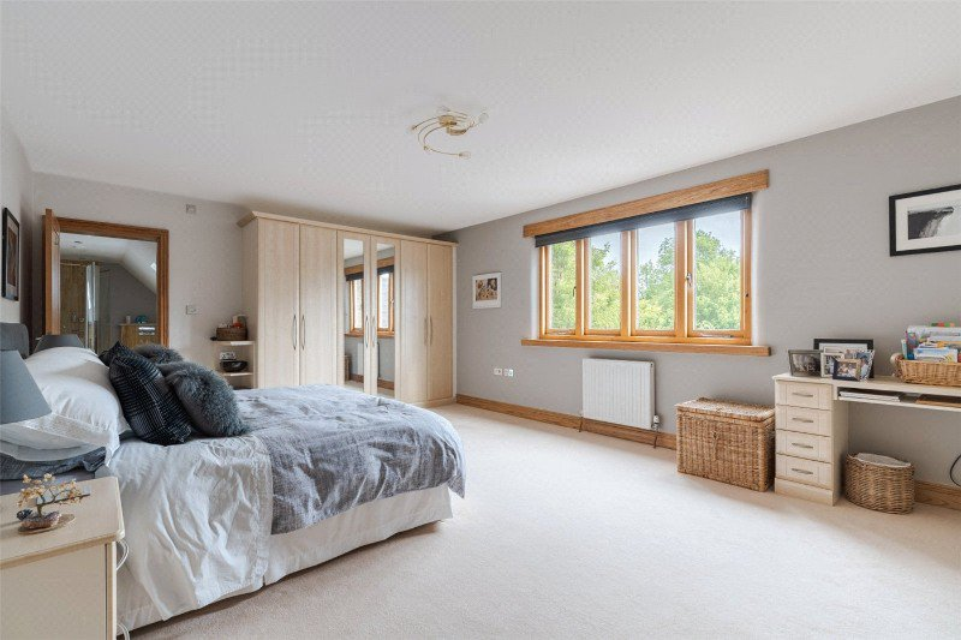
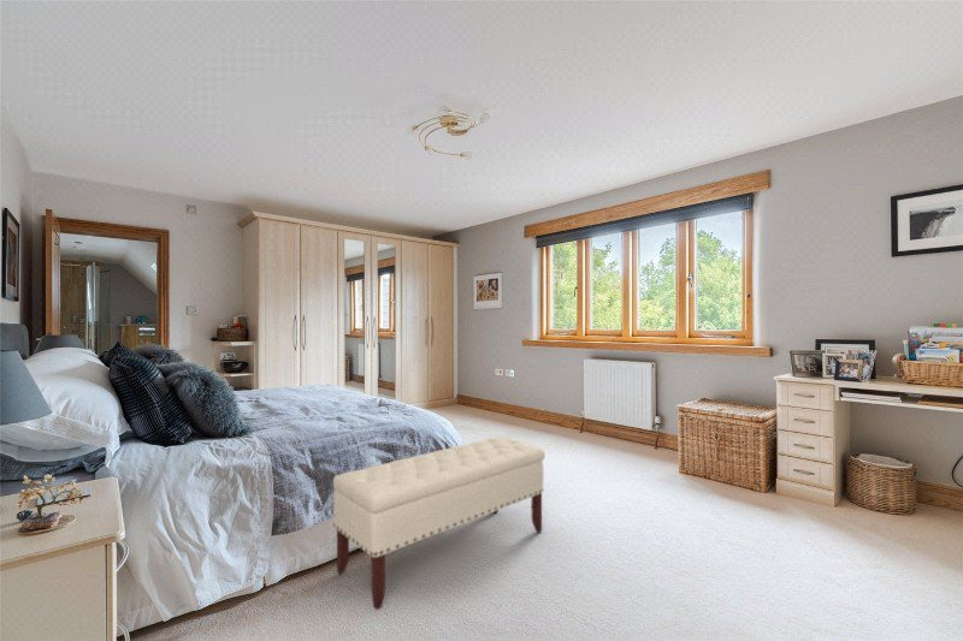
+ bench (448, 504)
